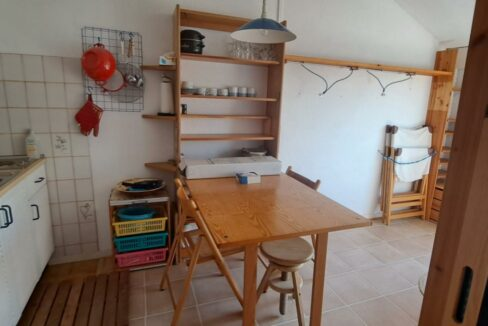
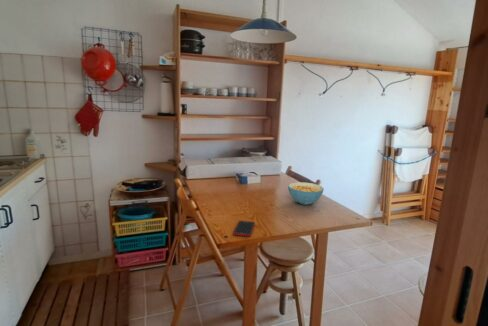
+ cell phone (244, 228)
+ cereal bowl (305, 195)
